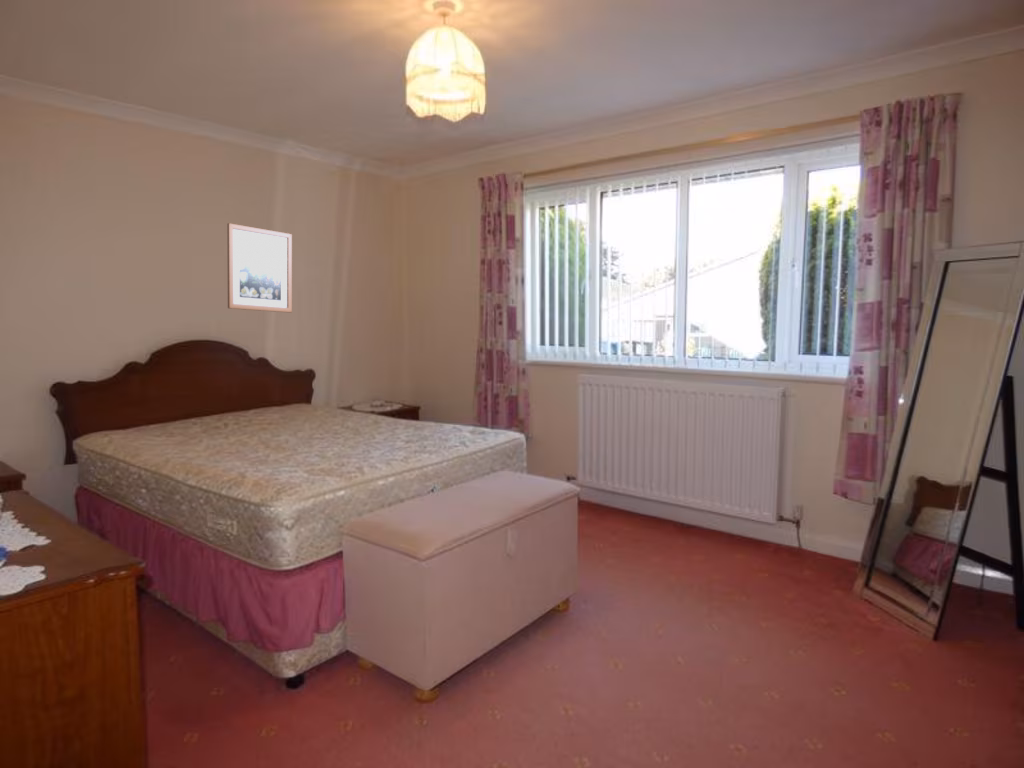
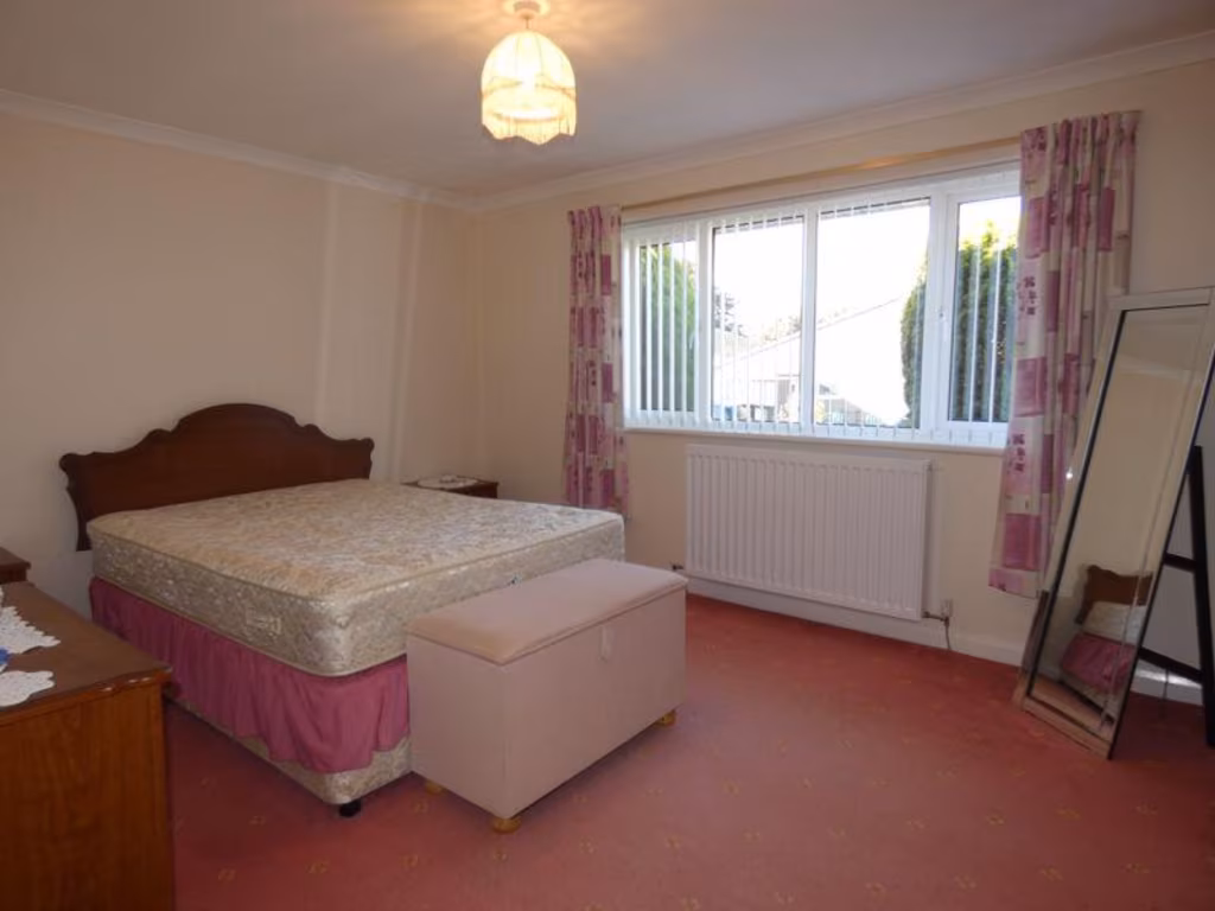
- wall art (261, 269)
